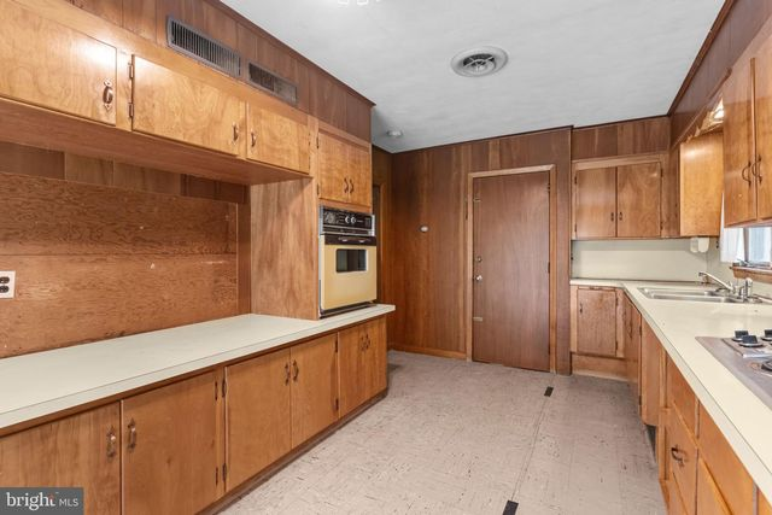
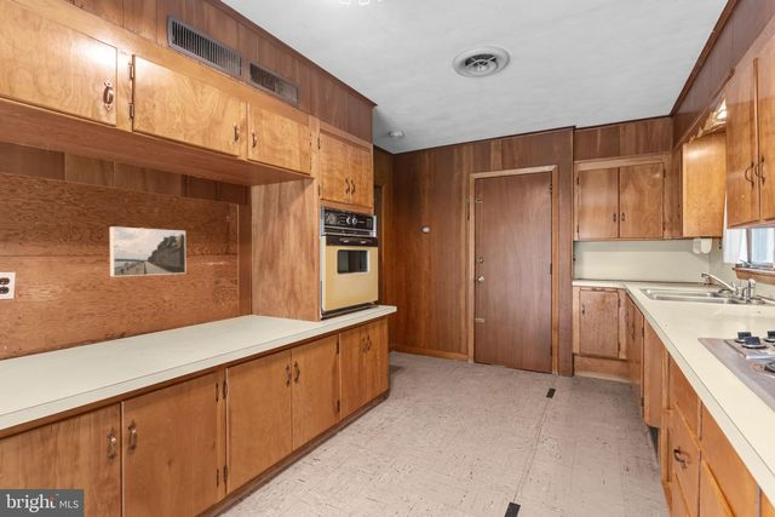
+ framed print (150, 252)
